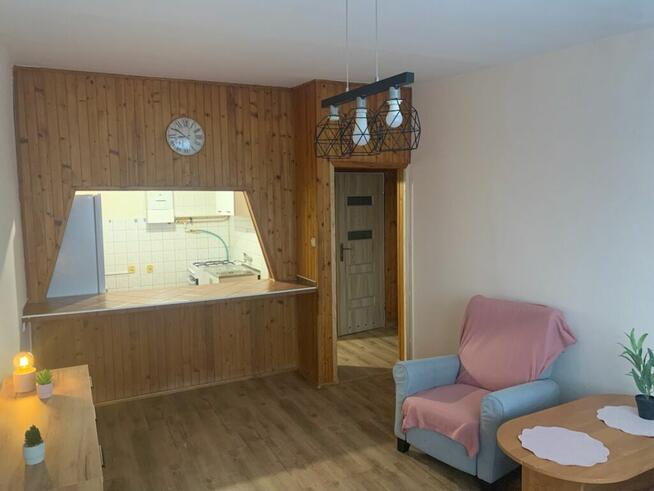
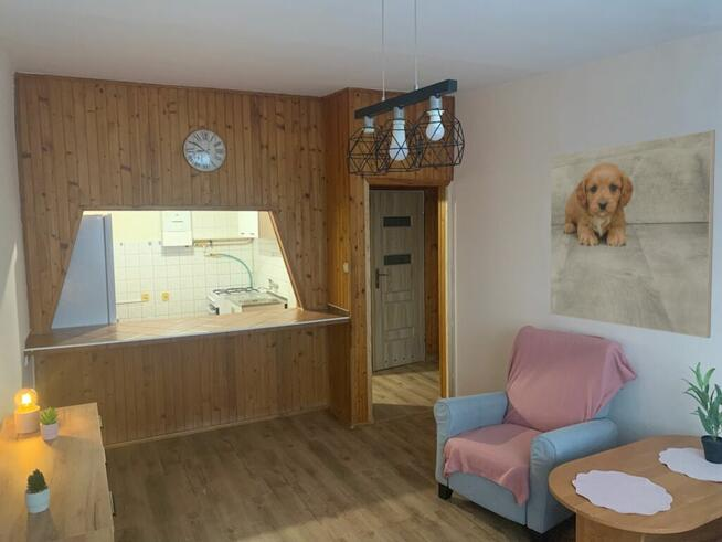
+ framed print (620, 235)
